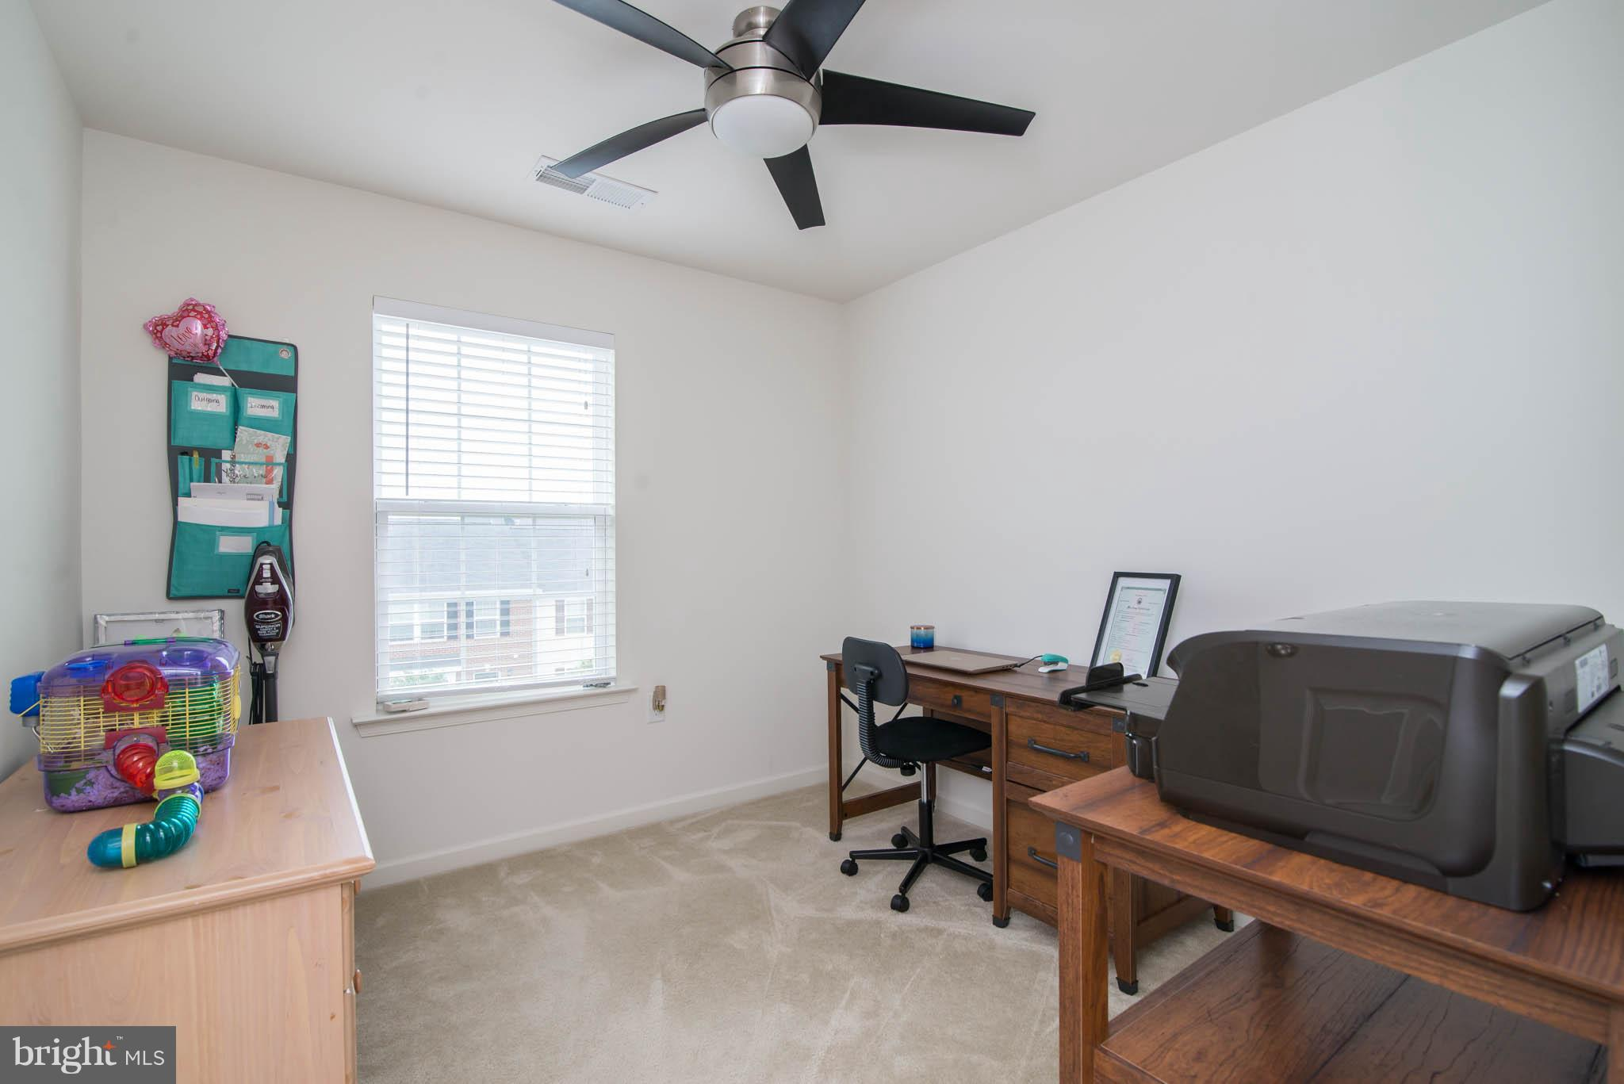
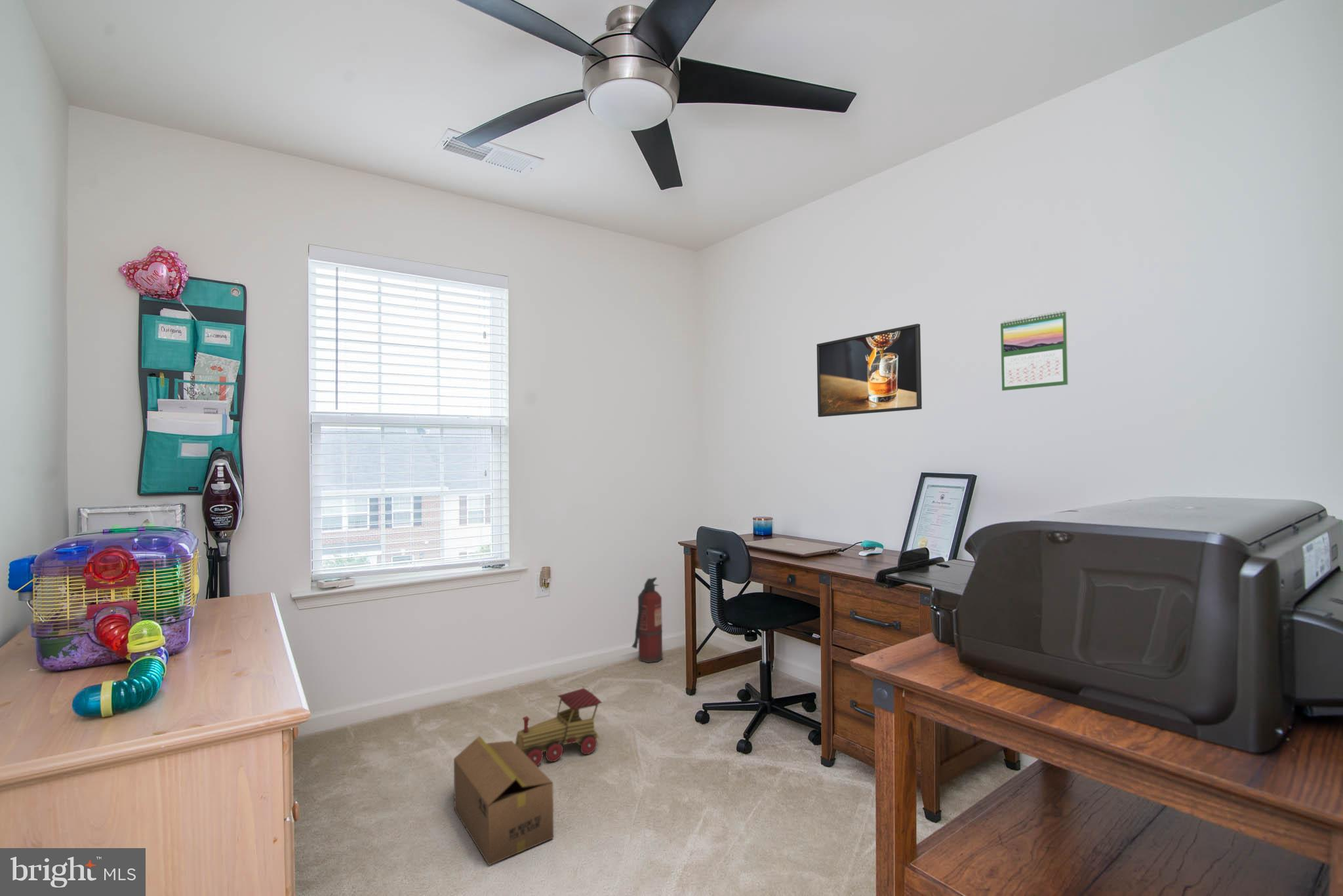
+ cardboard box (497, 783)
+ calendar (1033, 351)
+ fire extinguisher (647, 619)
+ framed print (865, 374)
+ toy train (556, 728)
